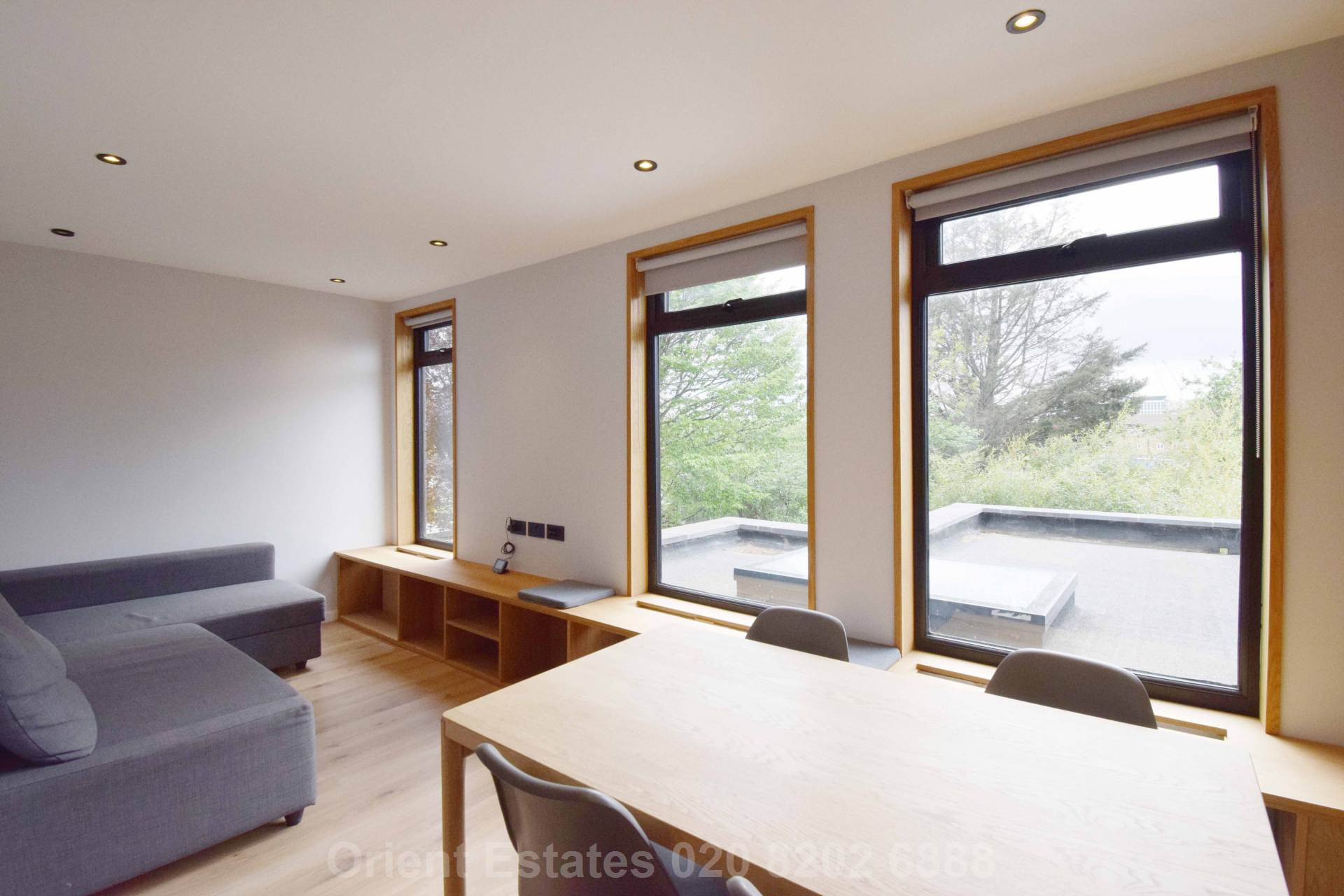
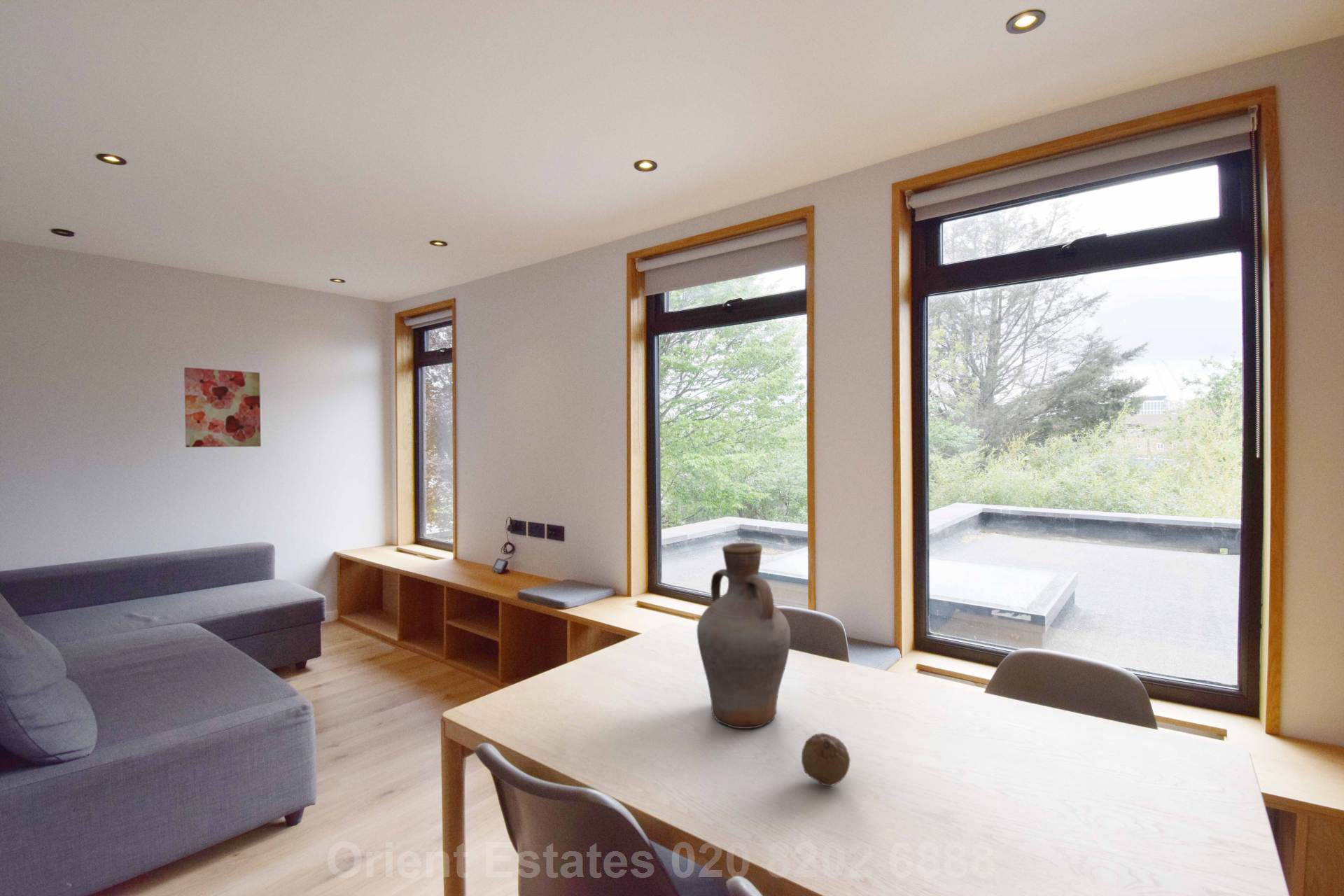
+ fruit (825, 757)
+ wall art (223, 408)
+ vase (743, 629)
